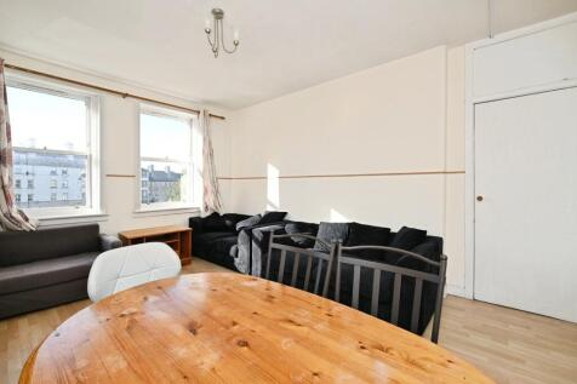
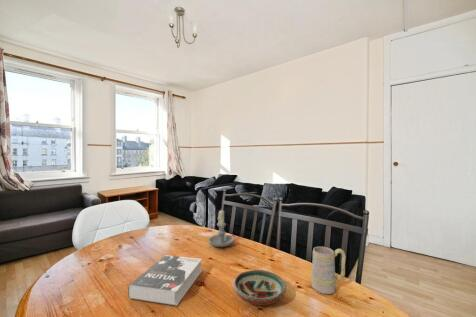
+ book (169, 276)
+ mug (328, 268)
+ decorative bowl (259, 289)
+ candle (221, 226)
